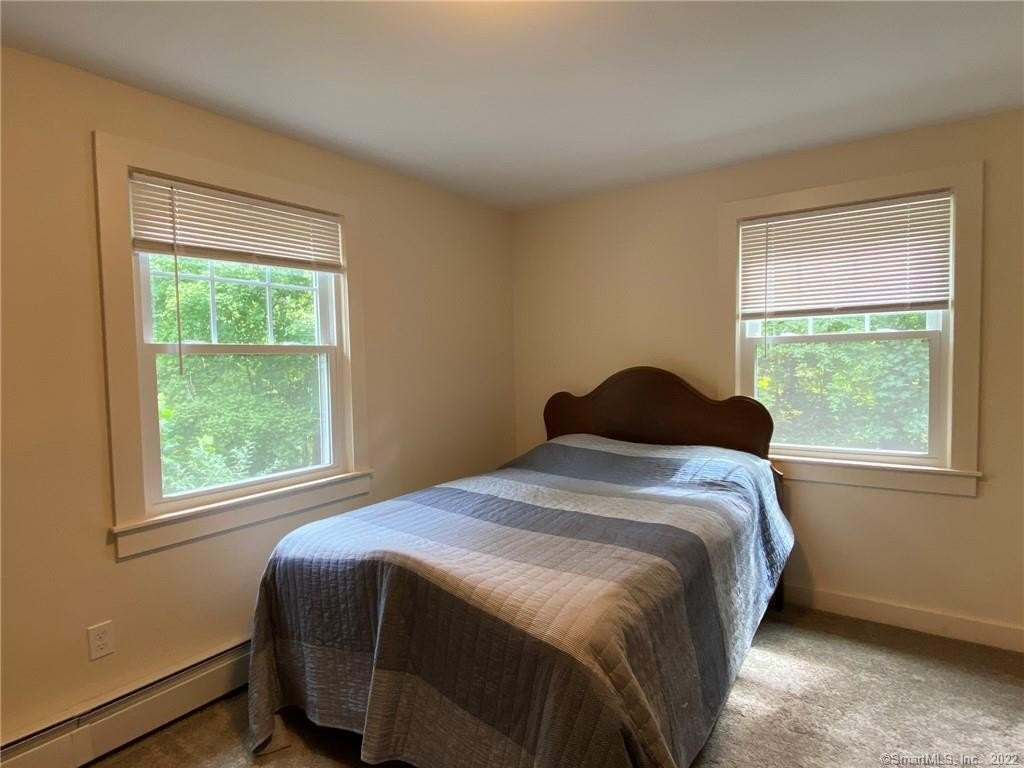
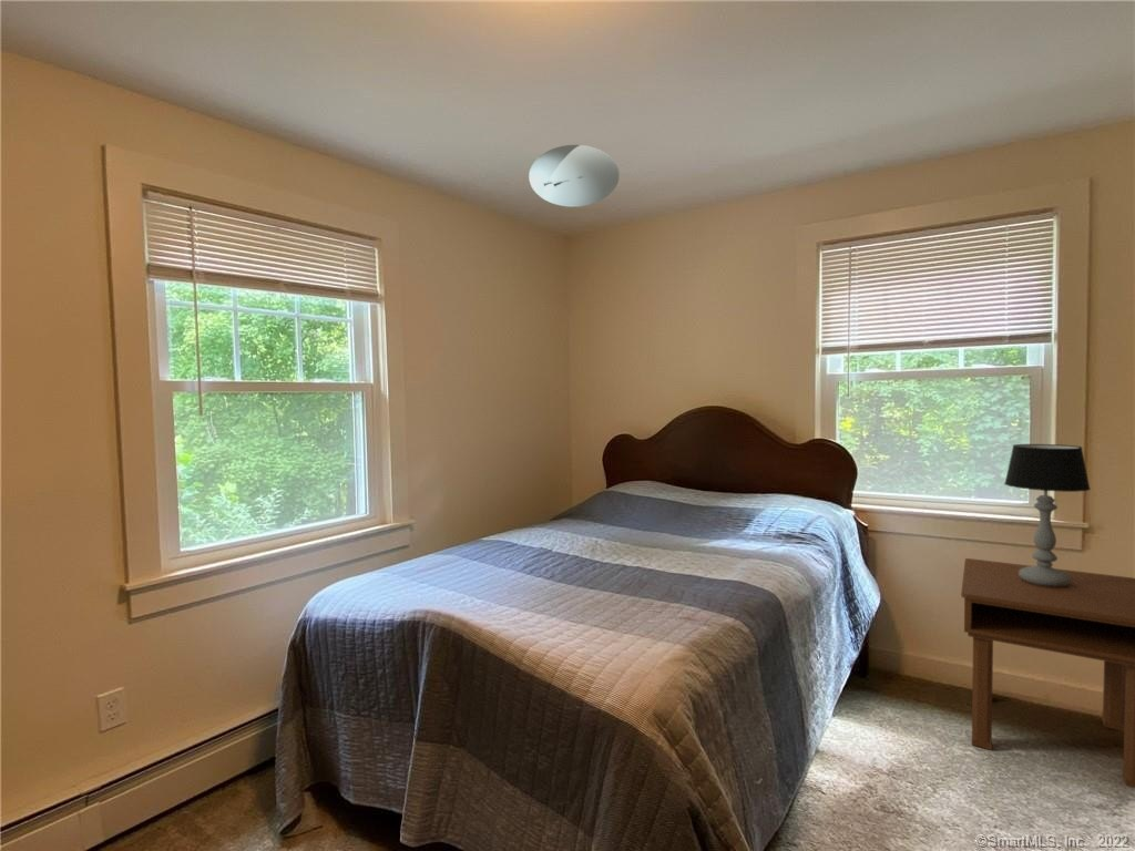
+ nightstand (1050, 650)
+ ceiling light (574, 176)
+ table lamp (1045, 513)
